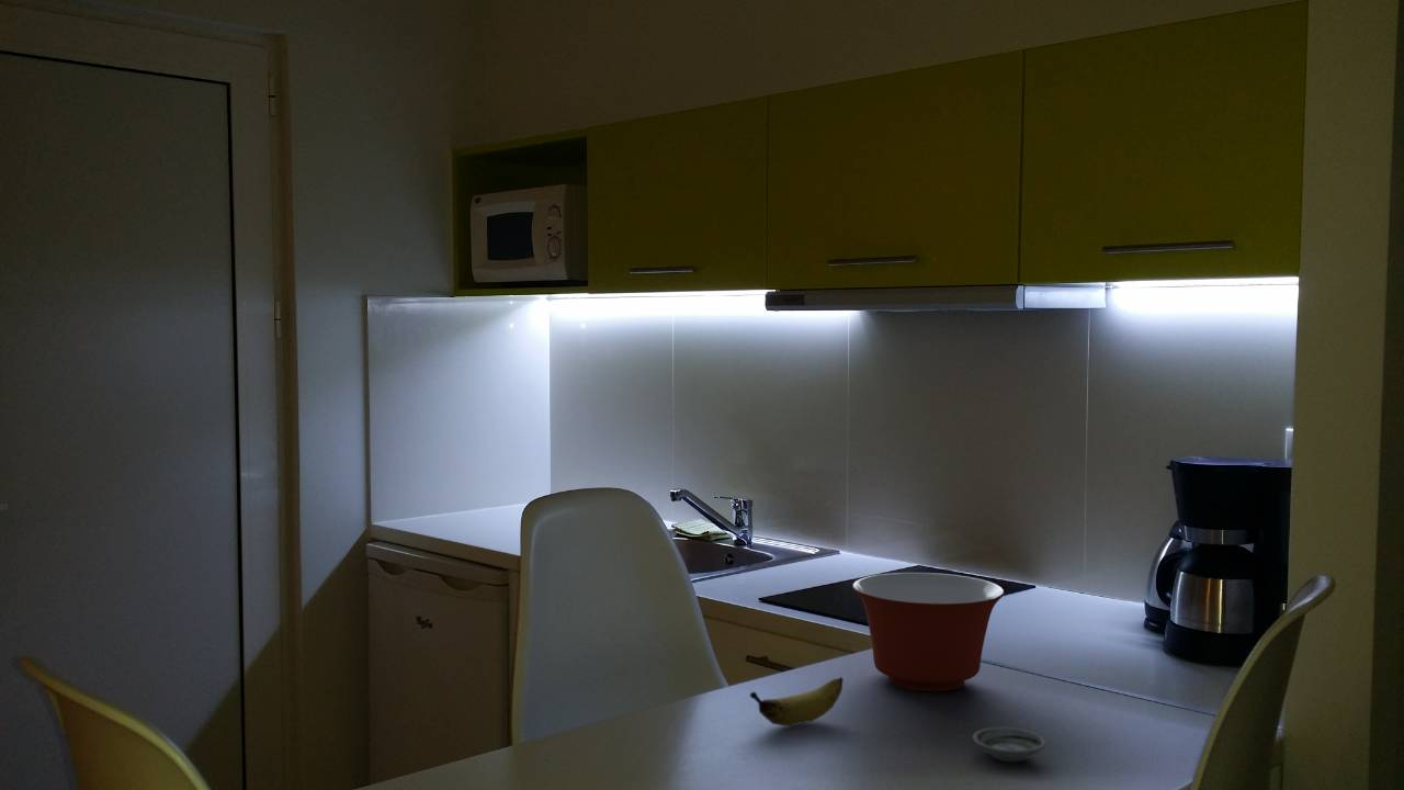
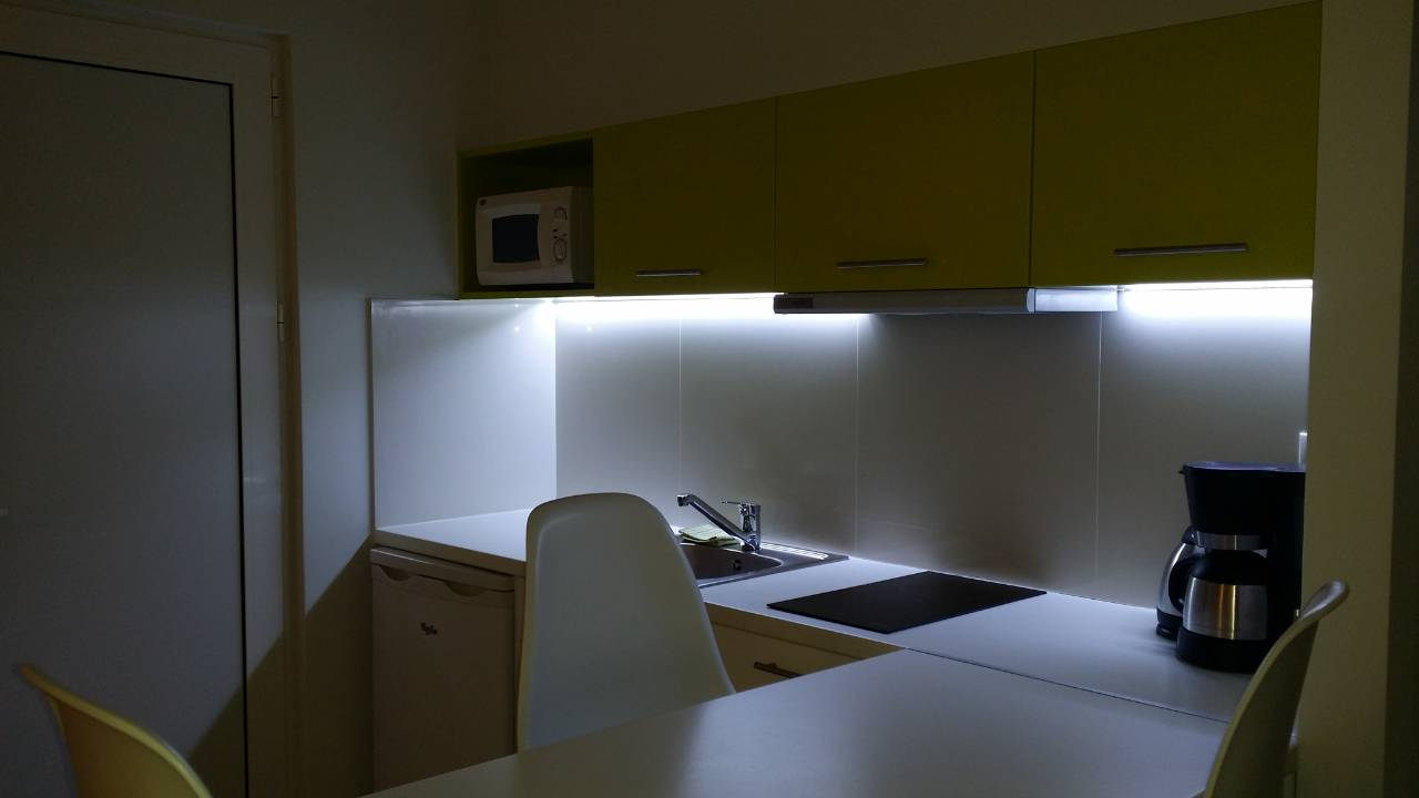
- banana (797, 701)
- mixing bowl (927, 633)
- saucer (1008, 746)
